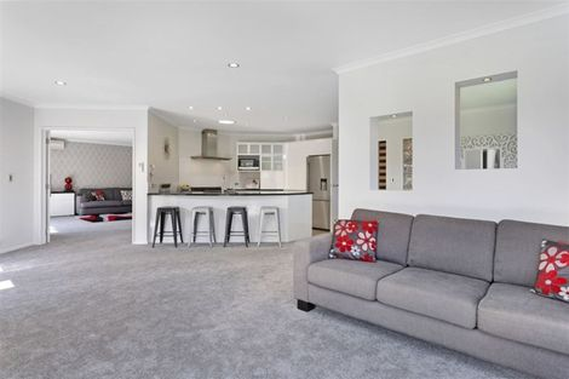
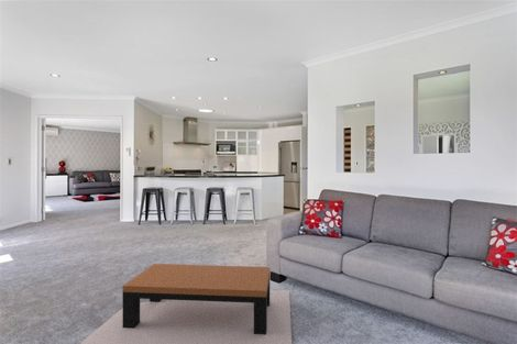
+ coffee table (202, 295)
